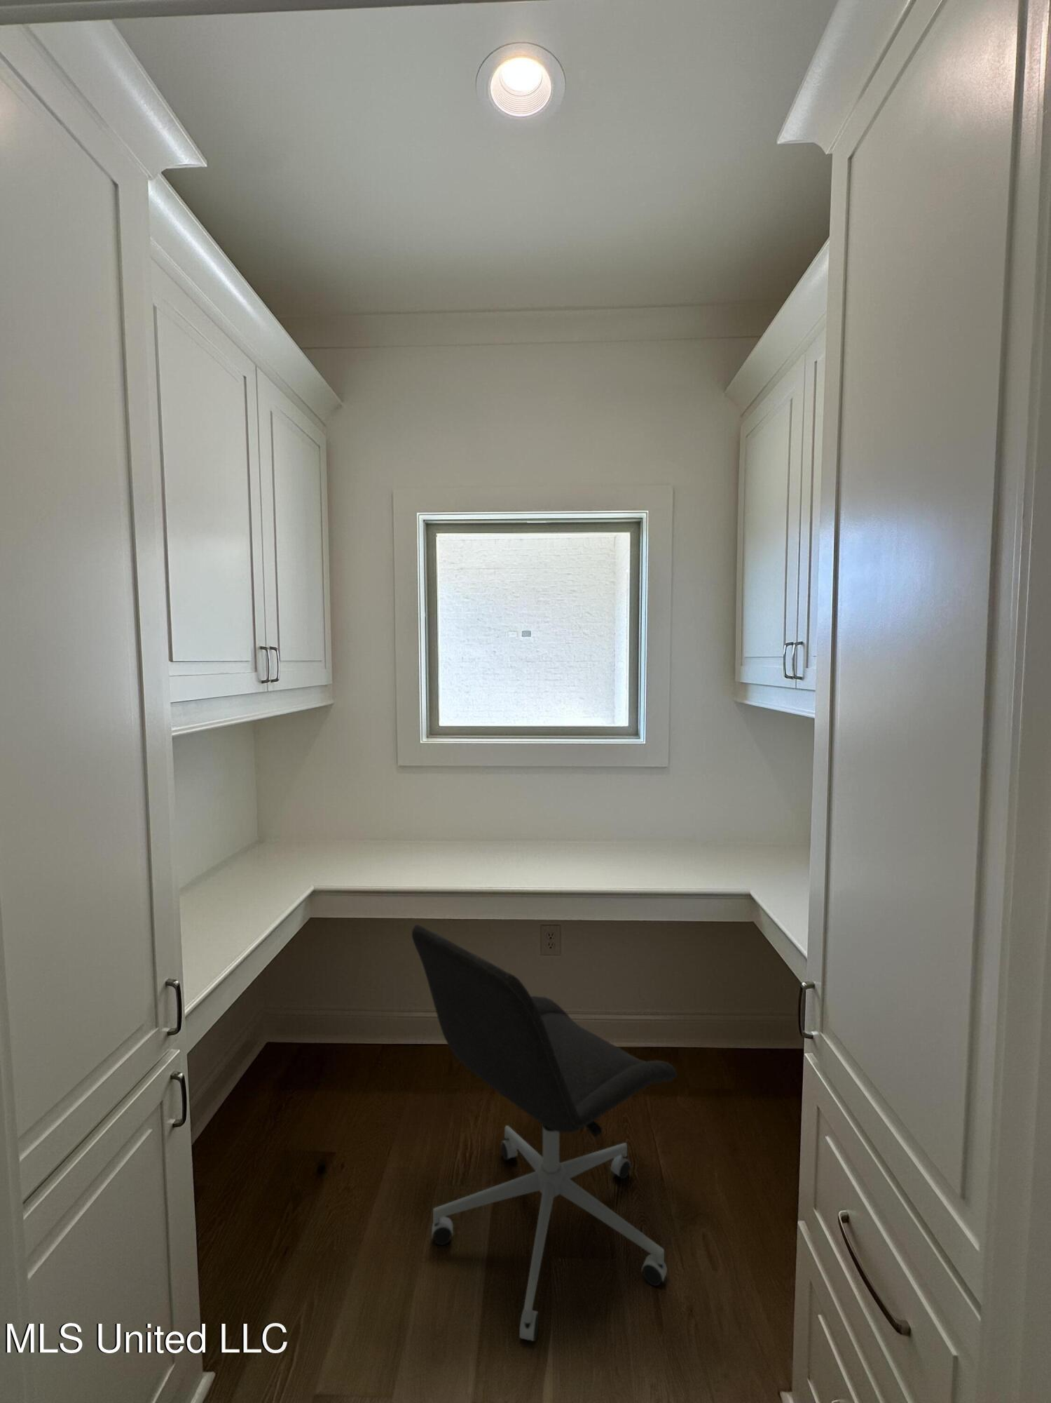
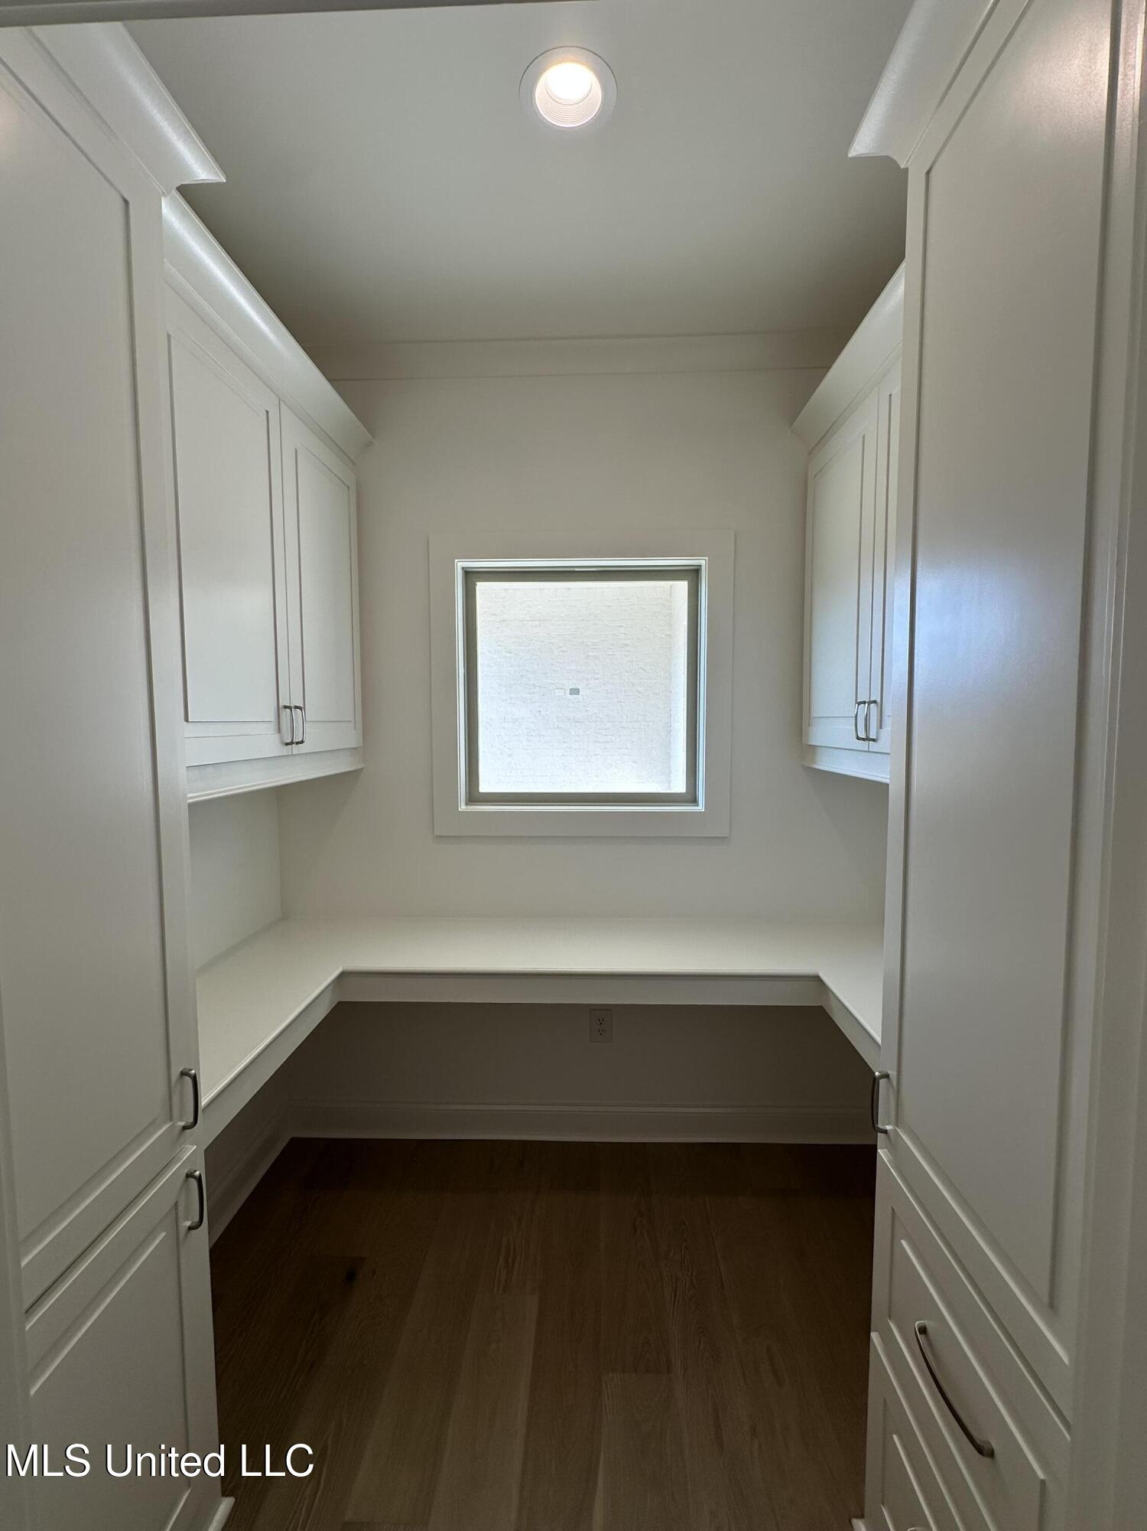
- office chair (546, 1076)
